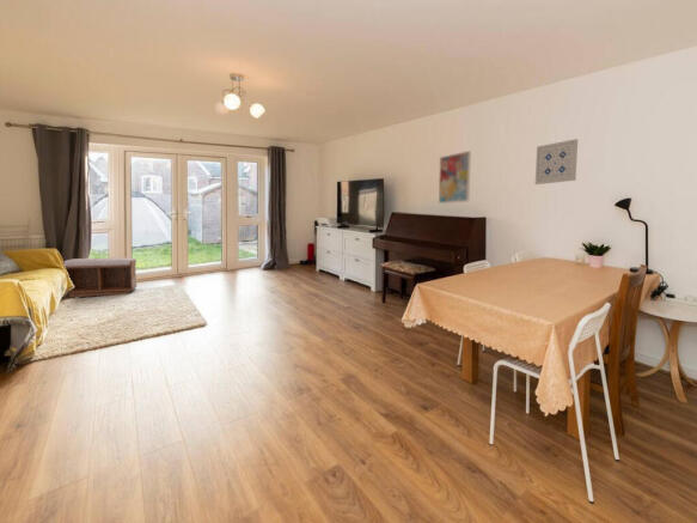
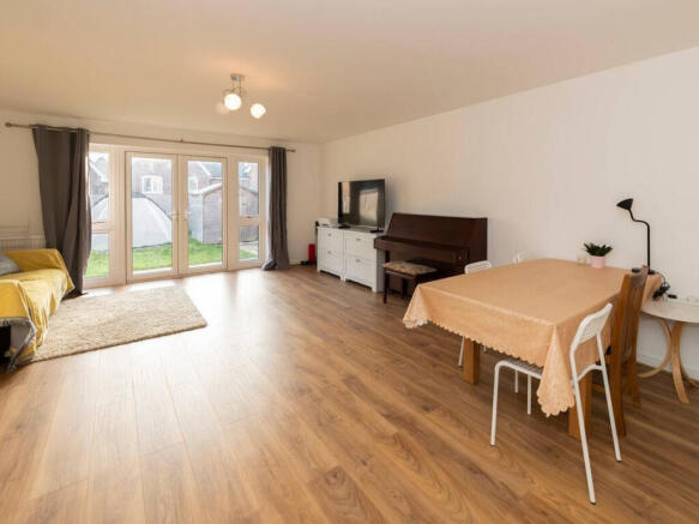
- wall art (555, 163)
- wall art (453, 178)
- bench (102, 275)
